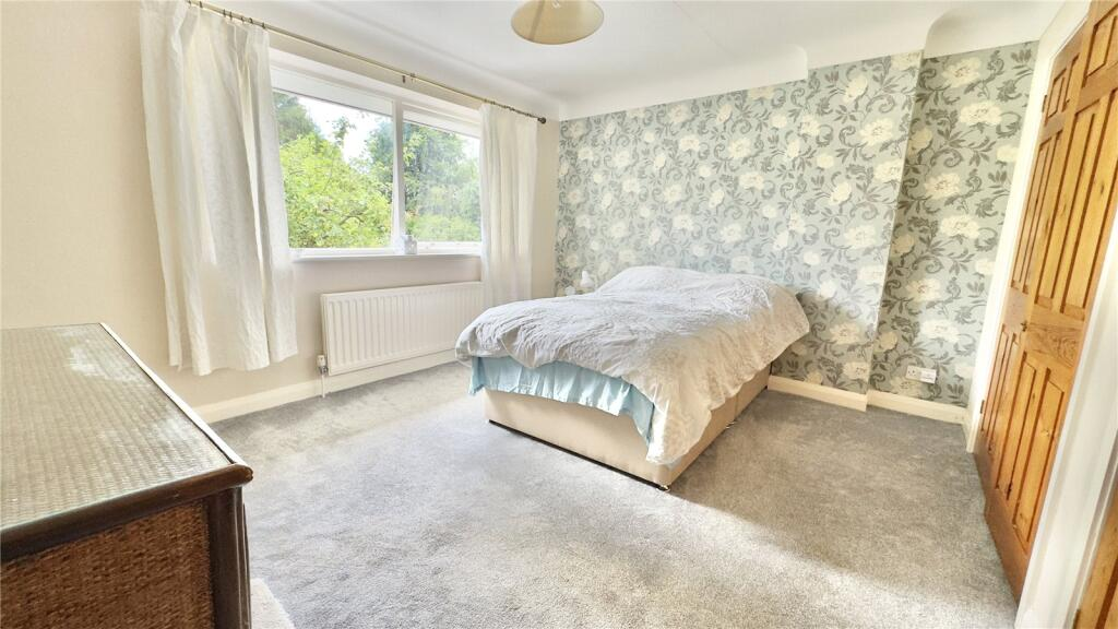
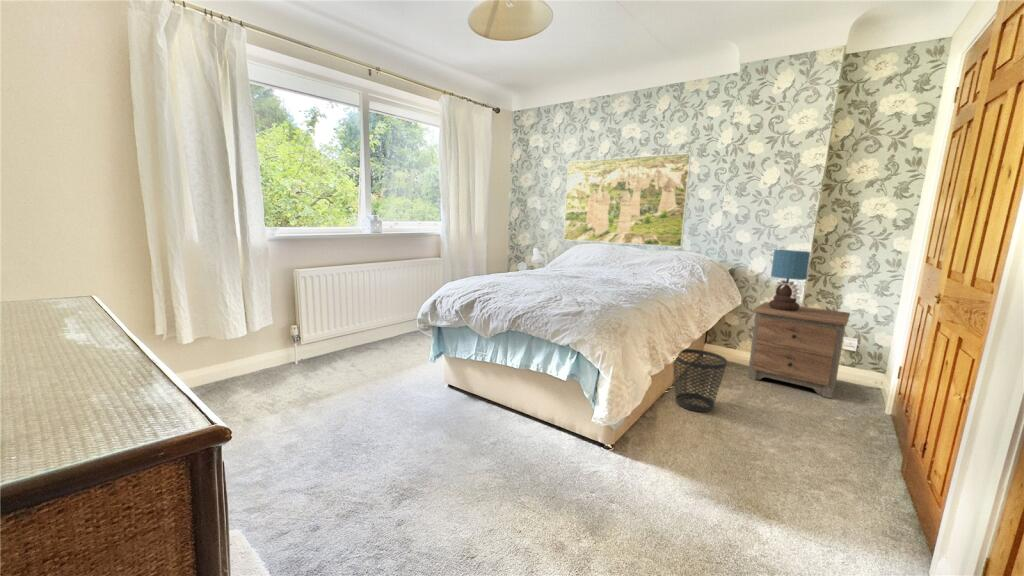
+ wastebasket (696, 380)
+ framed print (620, 201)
+ nightstand (796, 346)
+ table lamp (787, 280)
